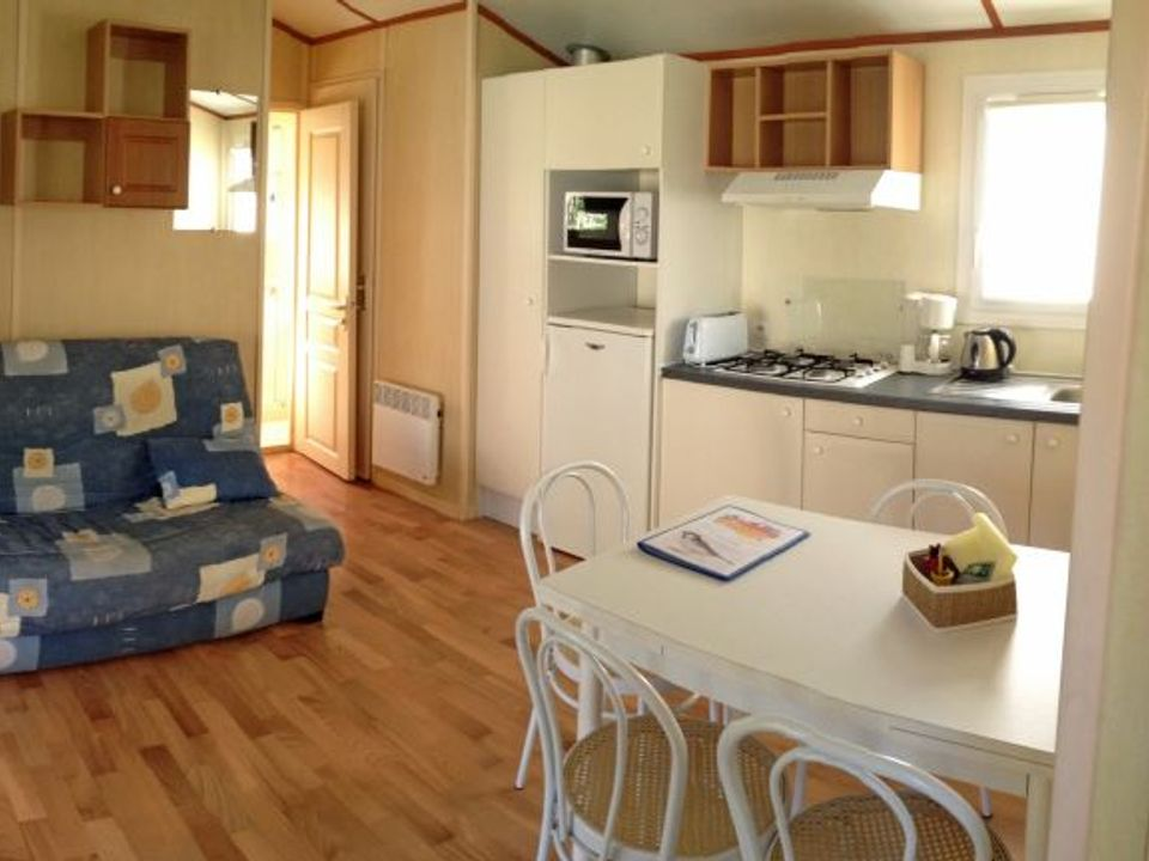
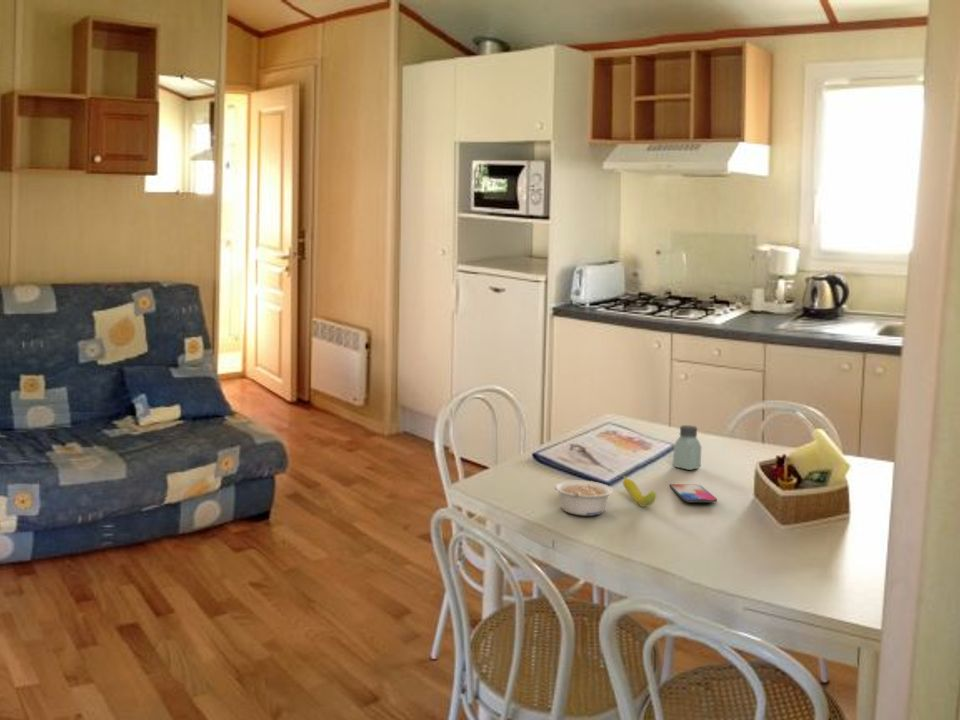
+ smartphone (692, 493)
+ saltshaker (687, 447)
+ fruit (639, 493)
+ legume (584, 497)
